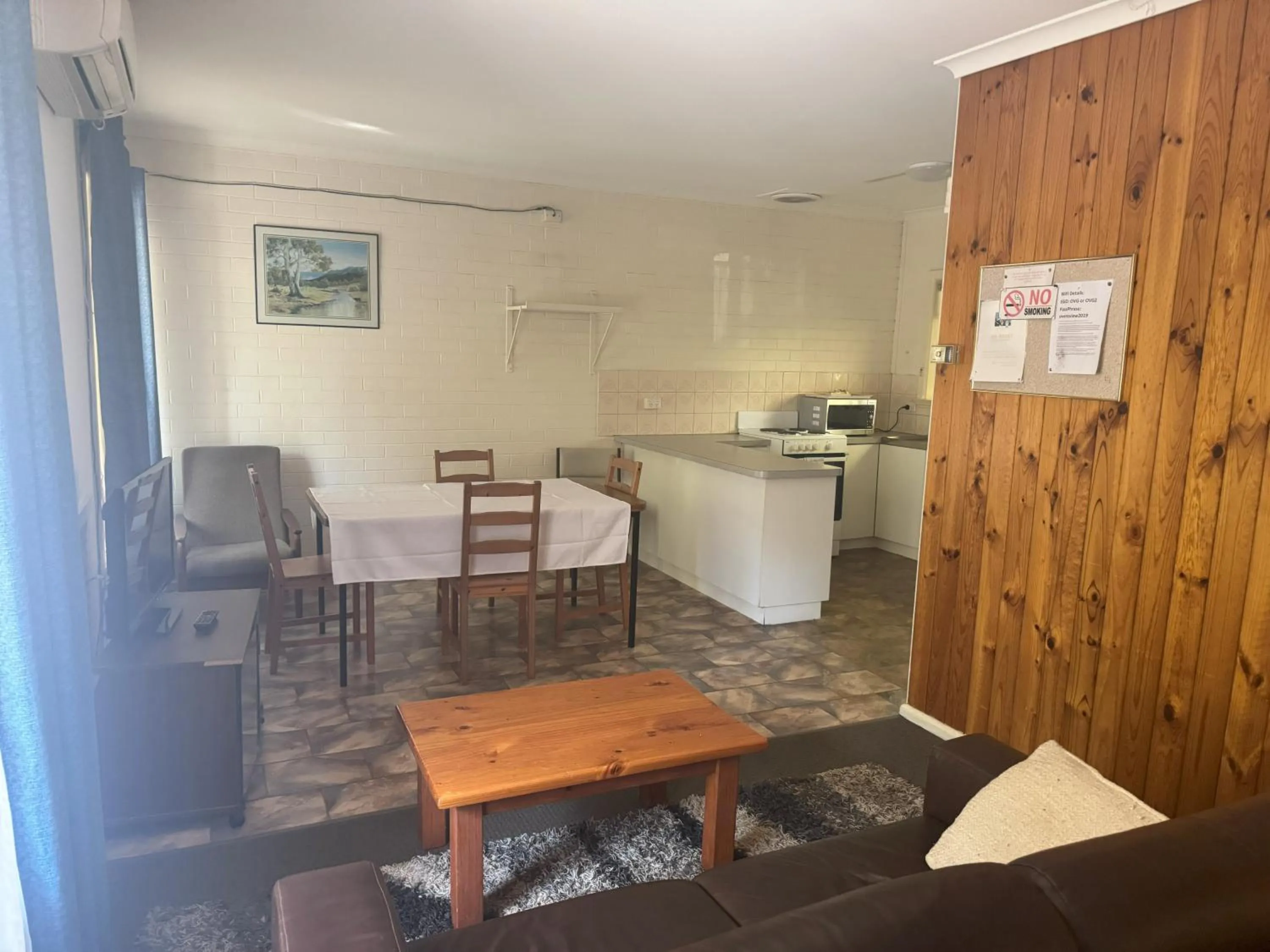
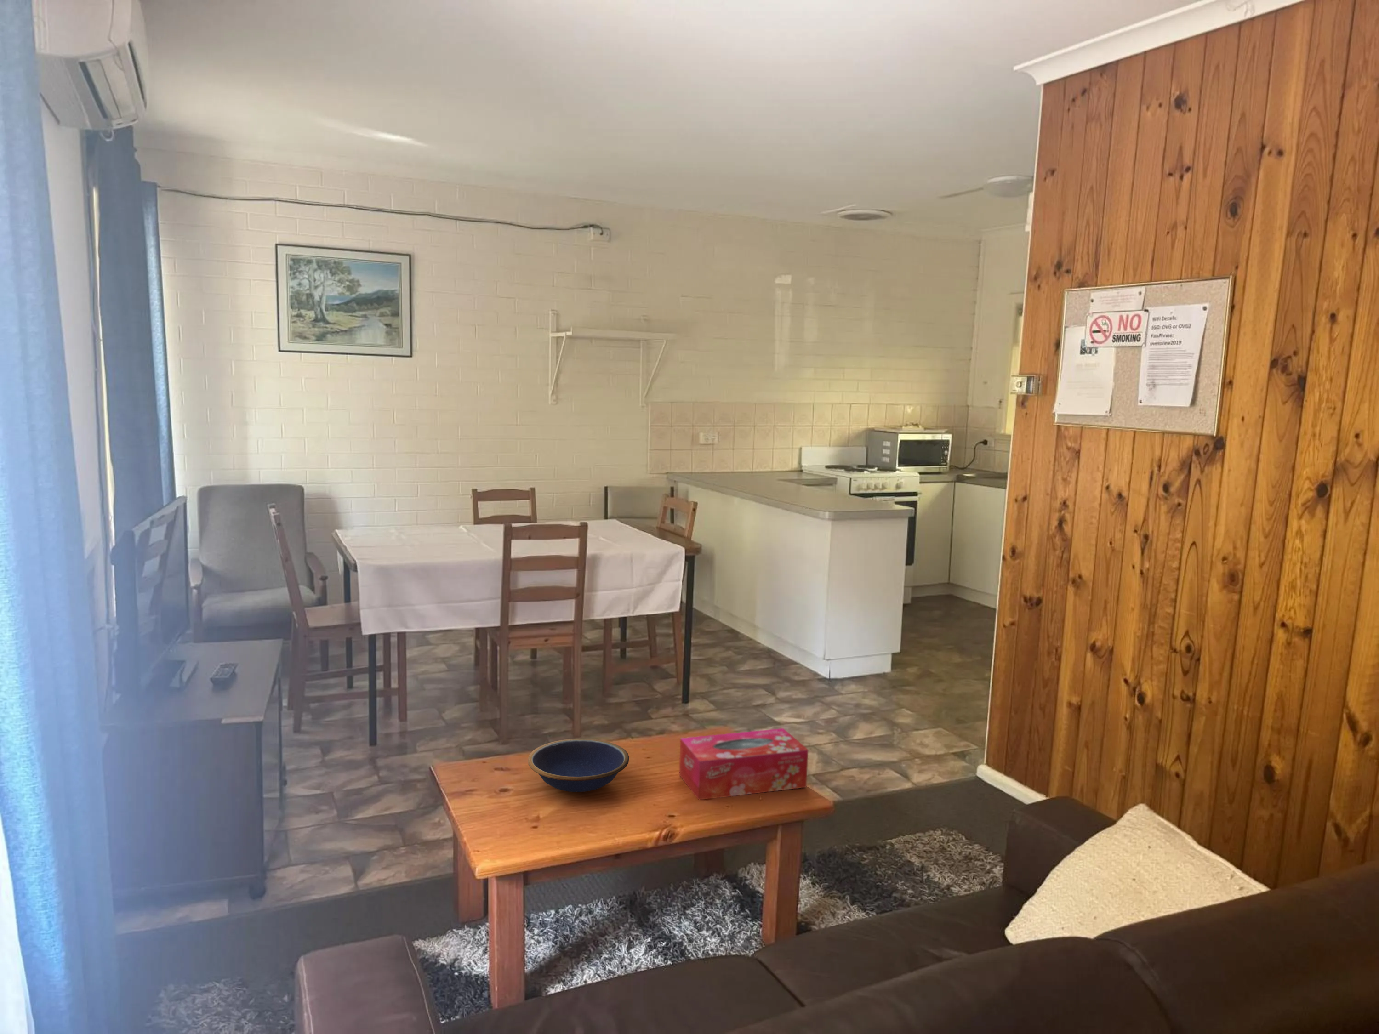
+ tissue box (743, 762)
+ bowl (579, 771)
